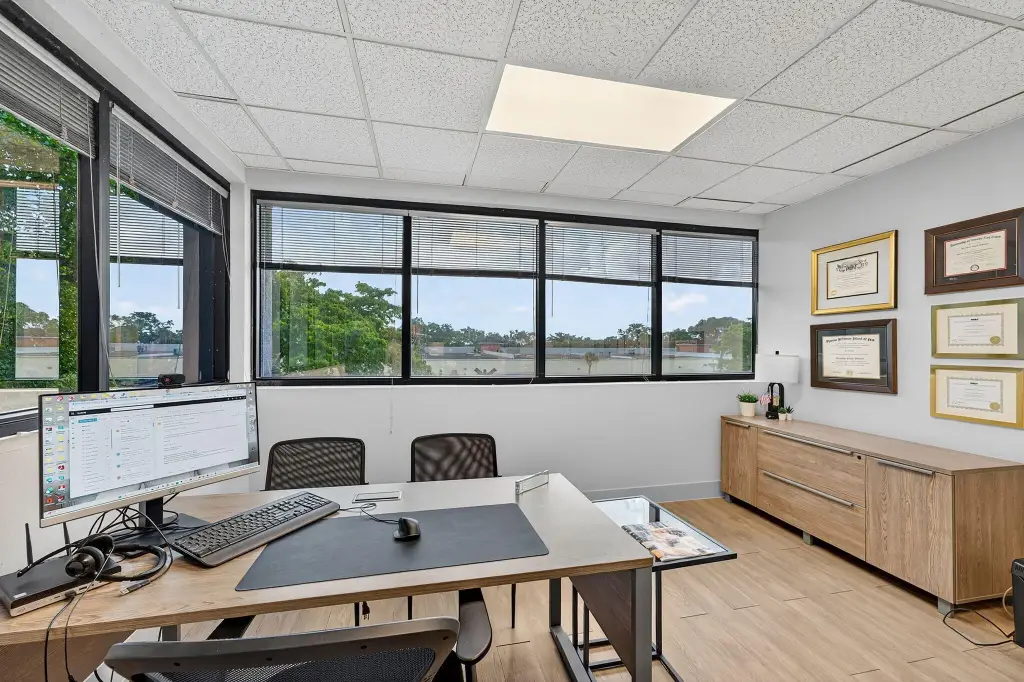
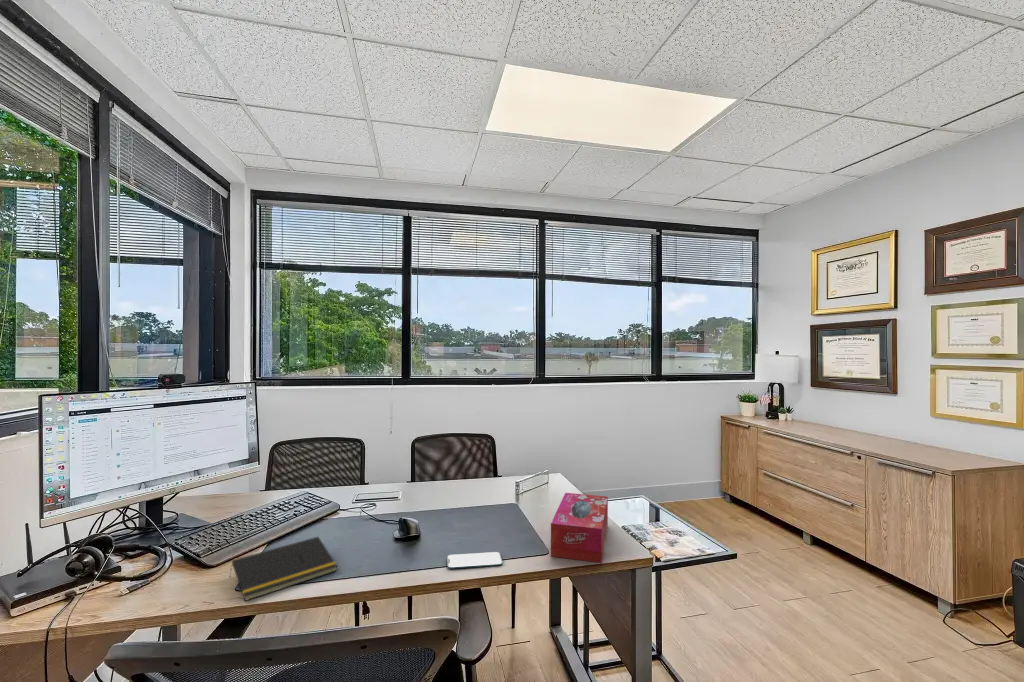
+ smartphone (474, 559)
+ notepad (285, 565)
+ tissue box (581, 523)
